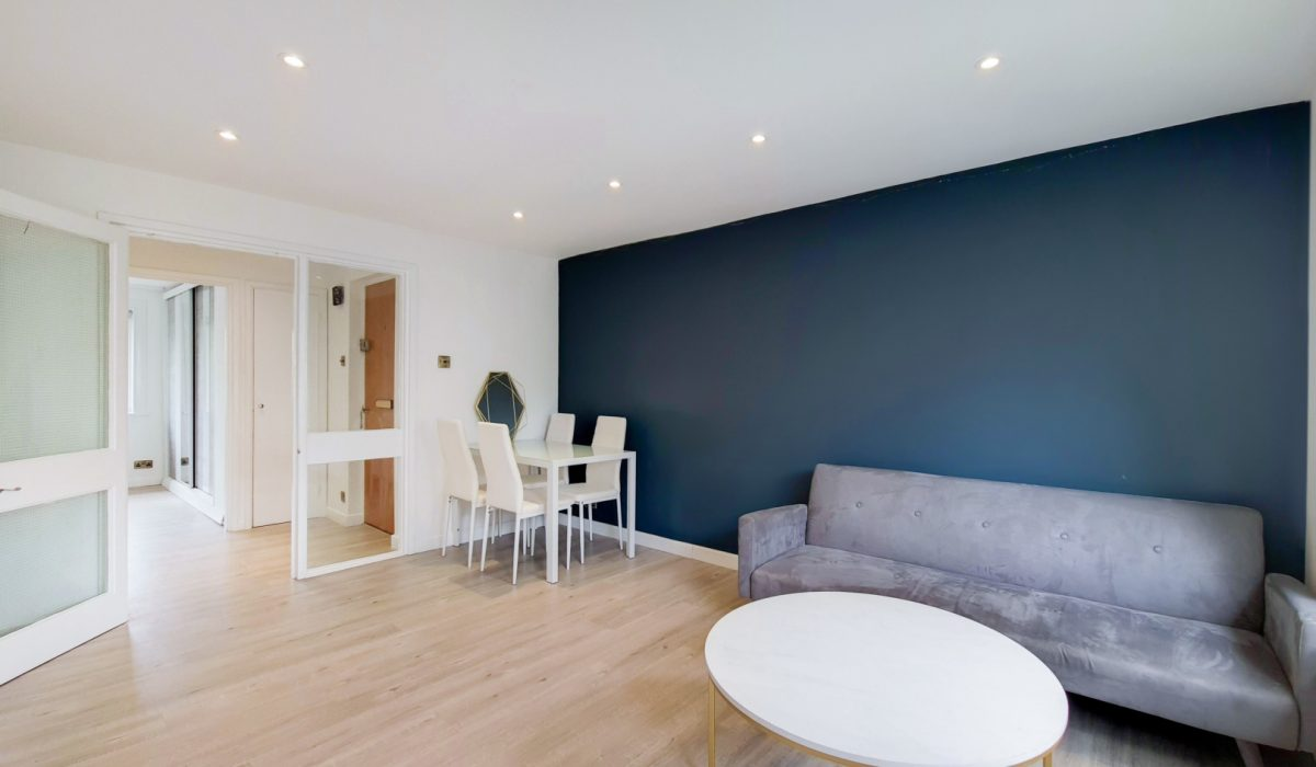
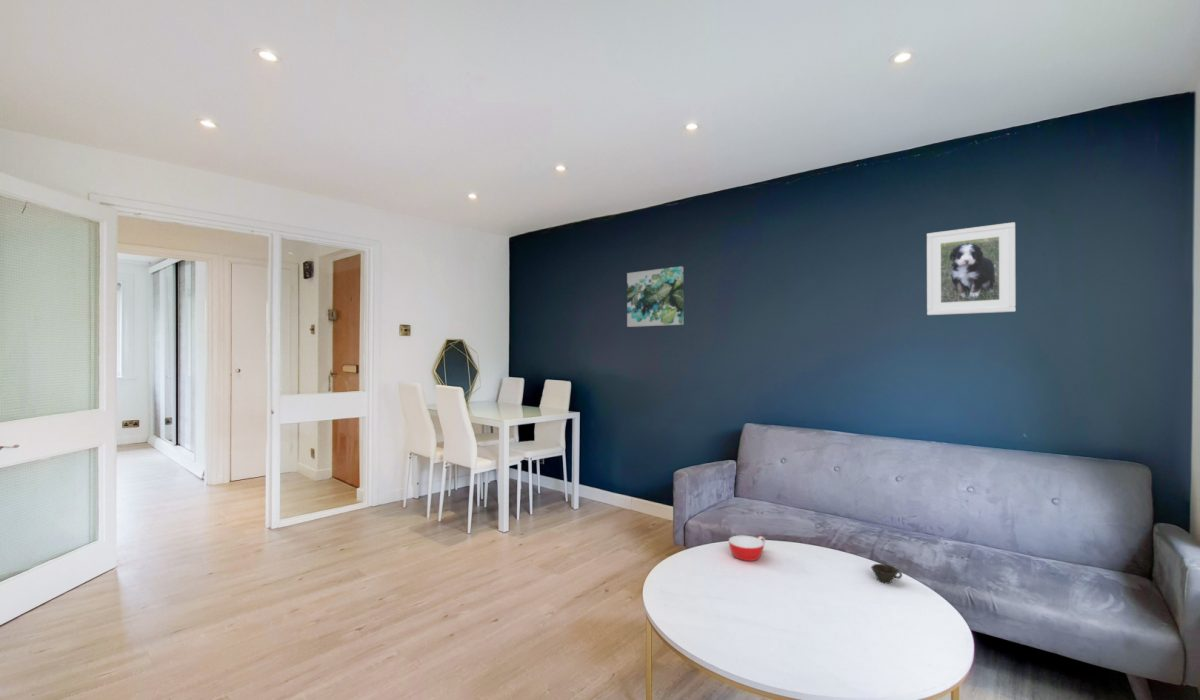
+ cup (886, 575)
+ bowl (749, 547)
+ wall art (654, 297)
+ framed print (969, 270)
